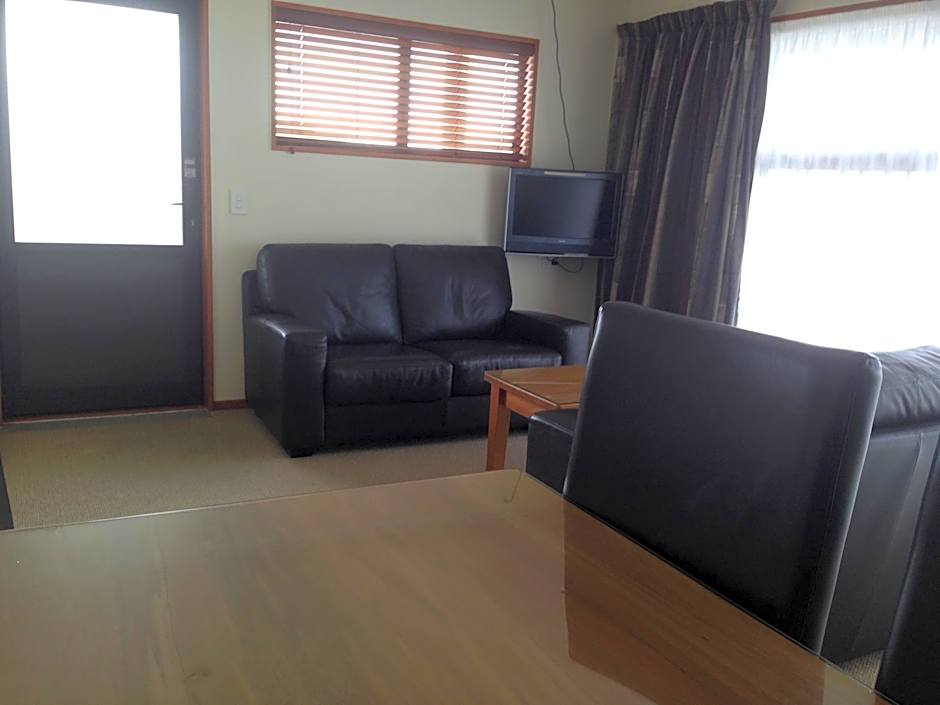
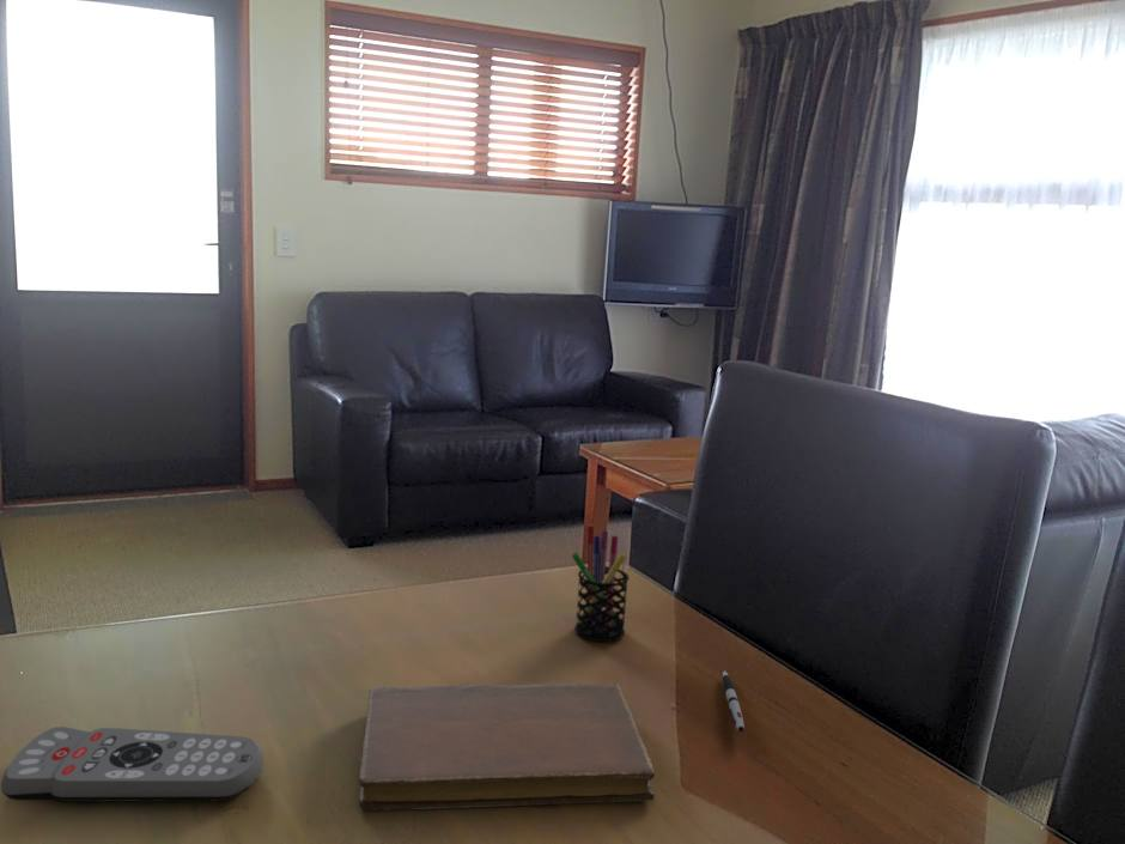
+ pen holder (596, 582)
+ remote control (140, 765)
+ notebook (503, 737)
+ pen (731, 698)
